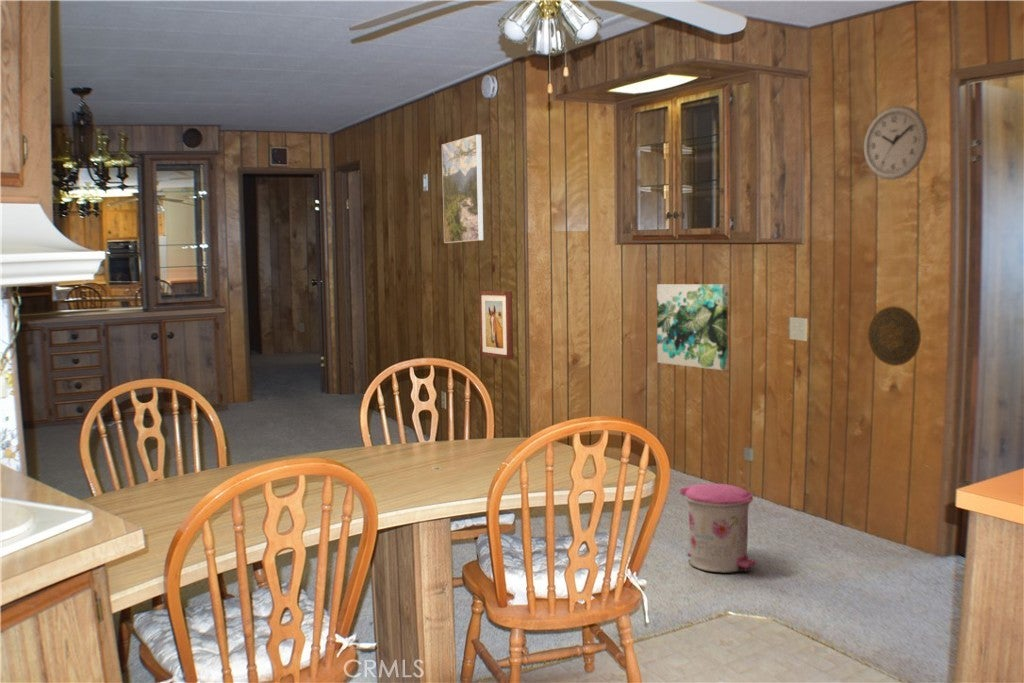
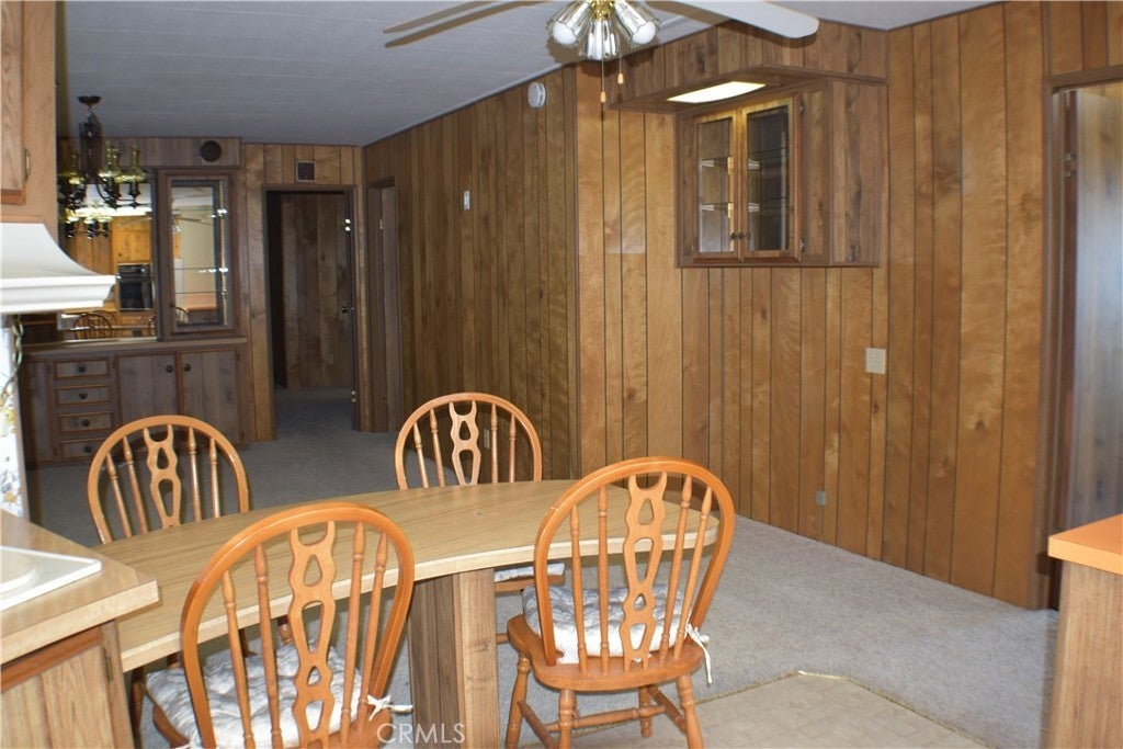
- trash can (717, 525)
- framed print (461, 191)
- wall art (691, 325)
- wall art (495, 324)
- decorative plate (892, 336)
- wall clock (893, 142)
